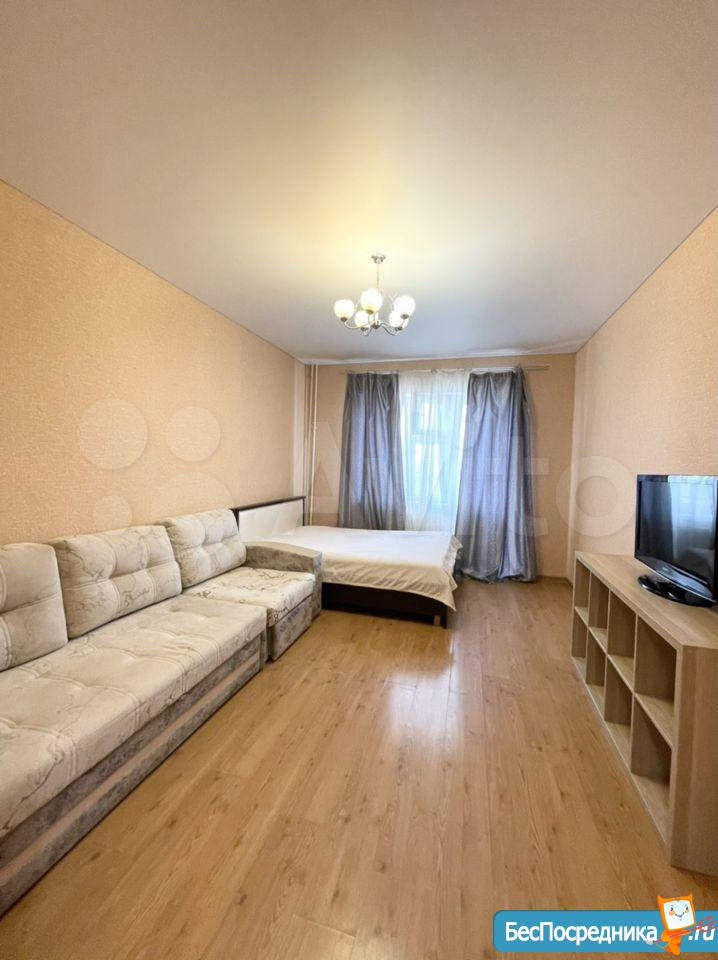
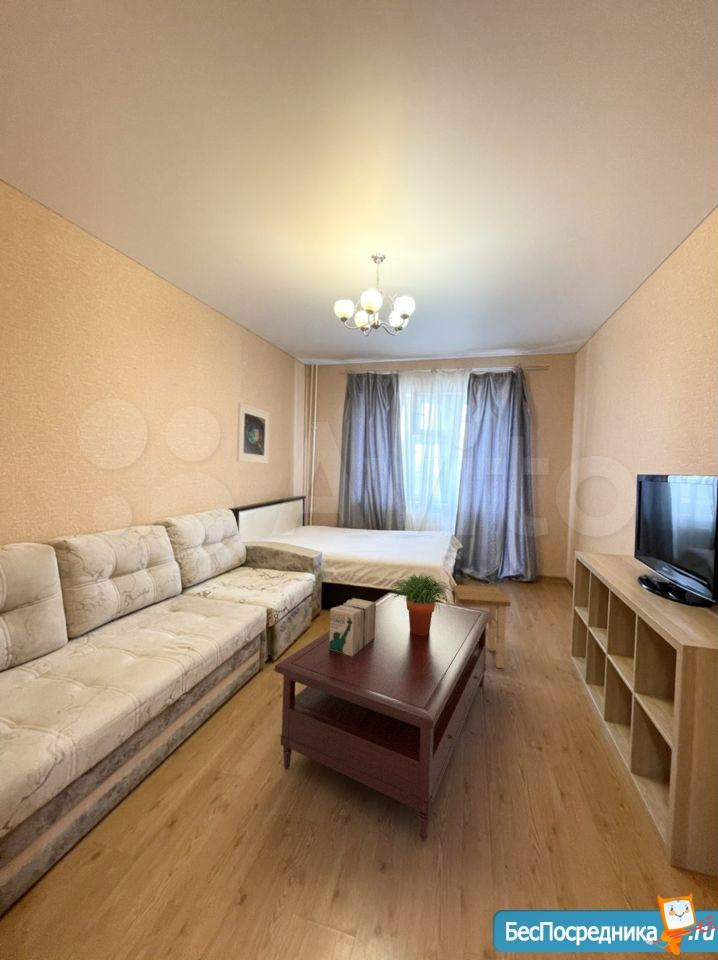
+ coffee table (401, 677)
+ stool (486, 629)
+ potted plant (421, 602)
+ books (353, 623)
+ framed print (254, 435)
